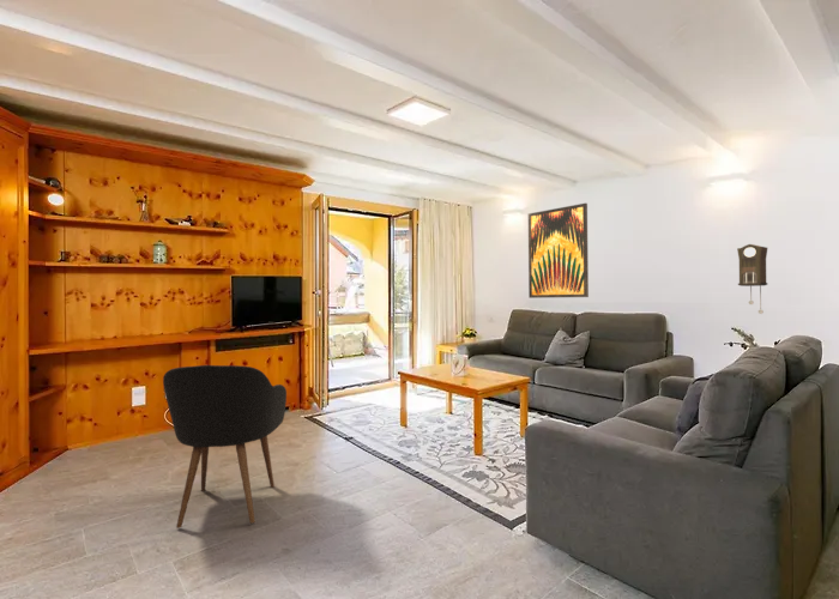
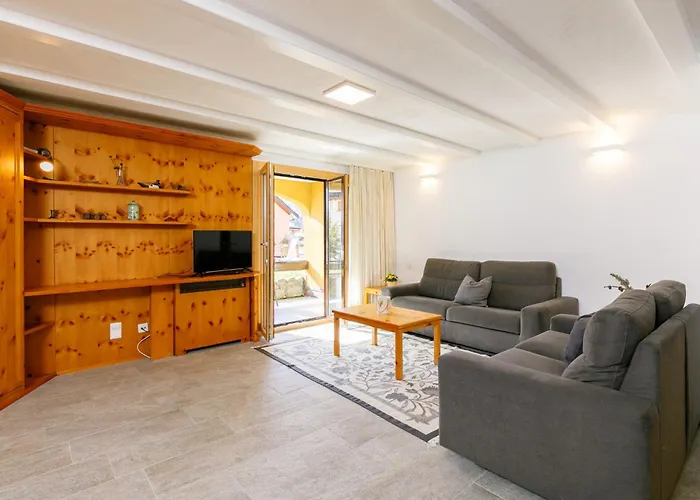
- pendulum clock (753, 279)
- wall art (556, 253)
- armchair (223, 431)
